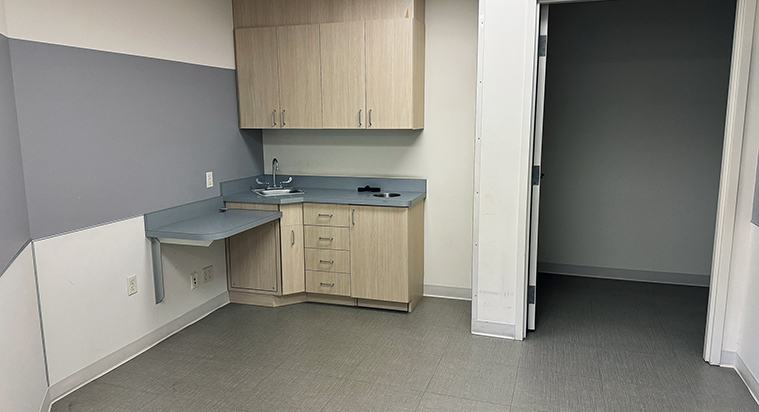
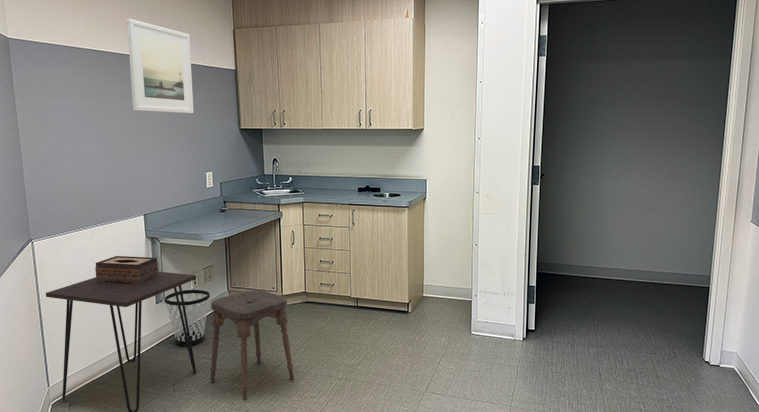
+ tissue box (127, 269)
+ wastebasket (189, 318)
+ stool (246, 340)
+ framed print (163, 69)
+ desk (124, 335)
